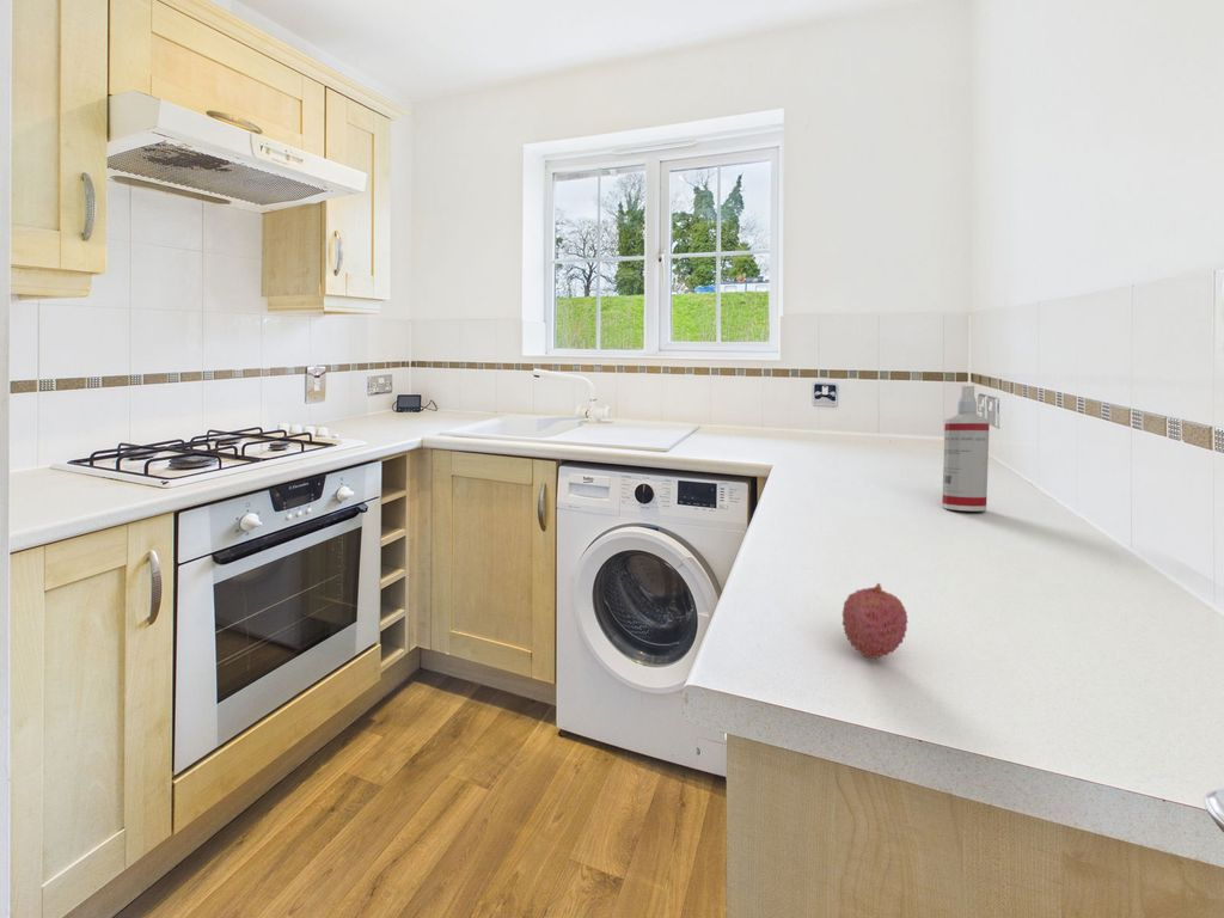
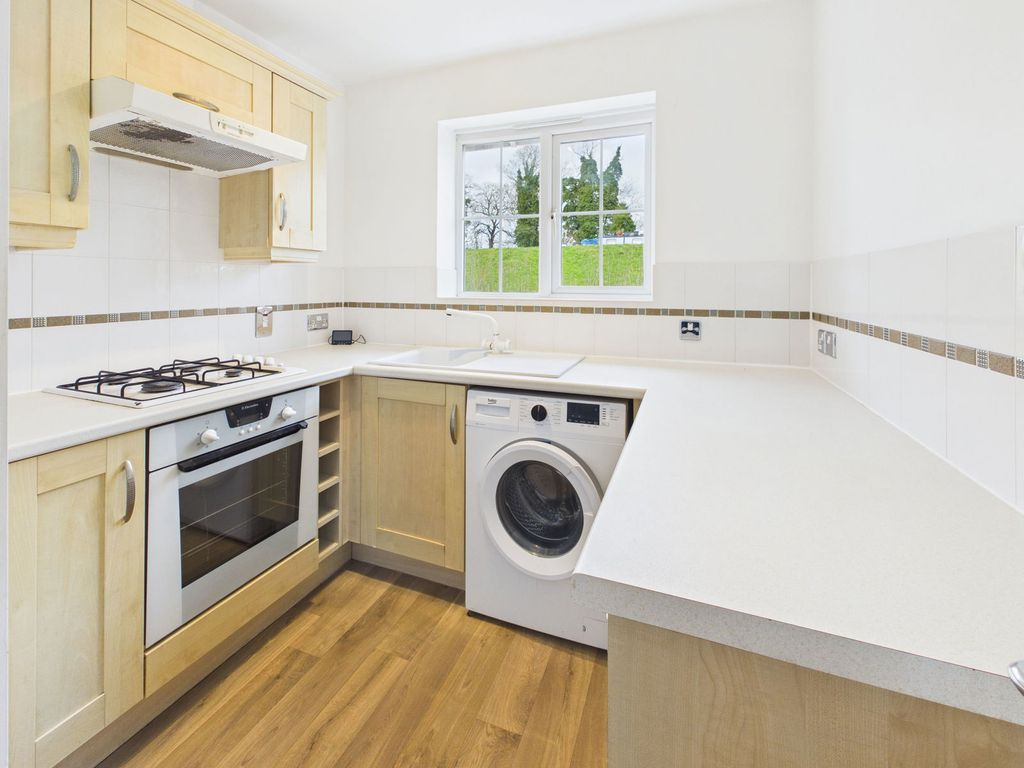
- fruit (874, 620)
- spray bottle (966, 447)
